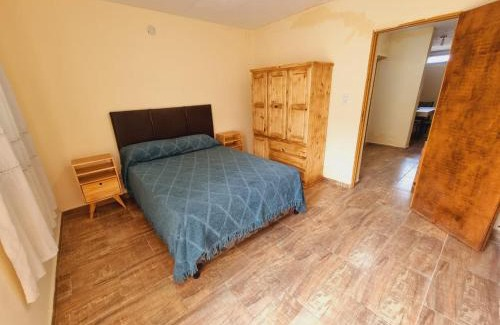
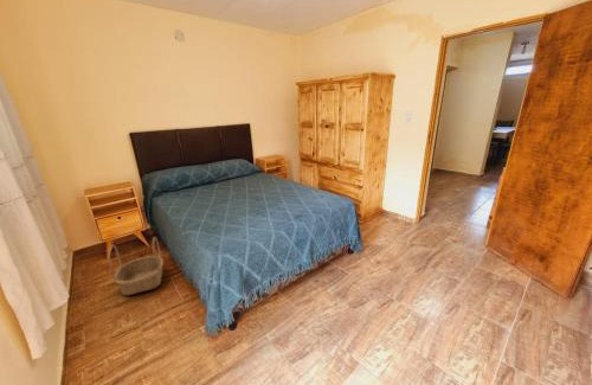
+ basket (137, 263)
